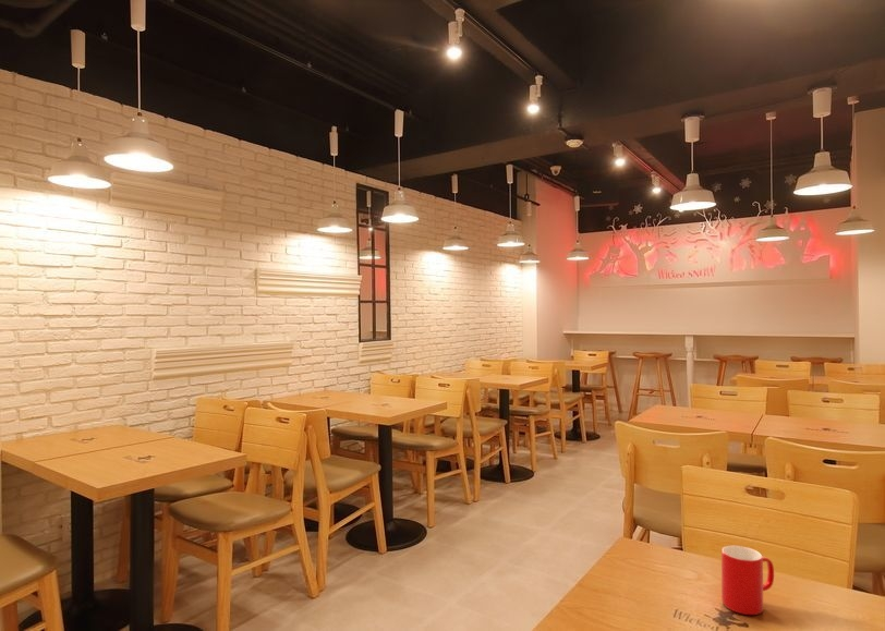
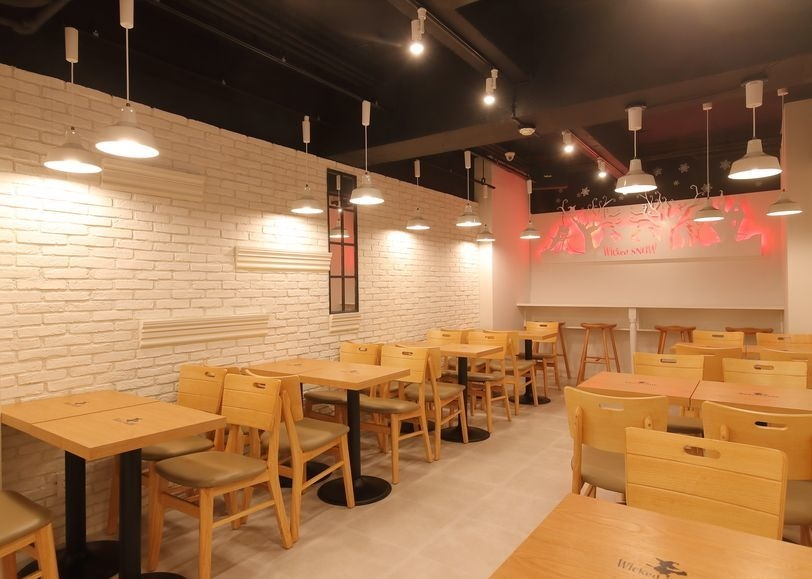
- cup (750, 579)
